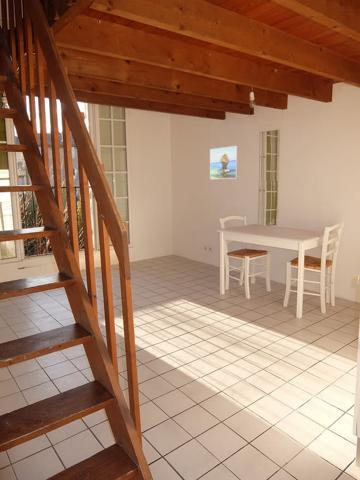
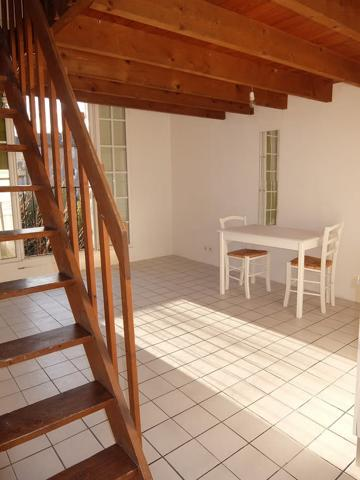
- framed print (223, 163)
